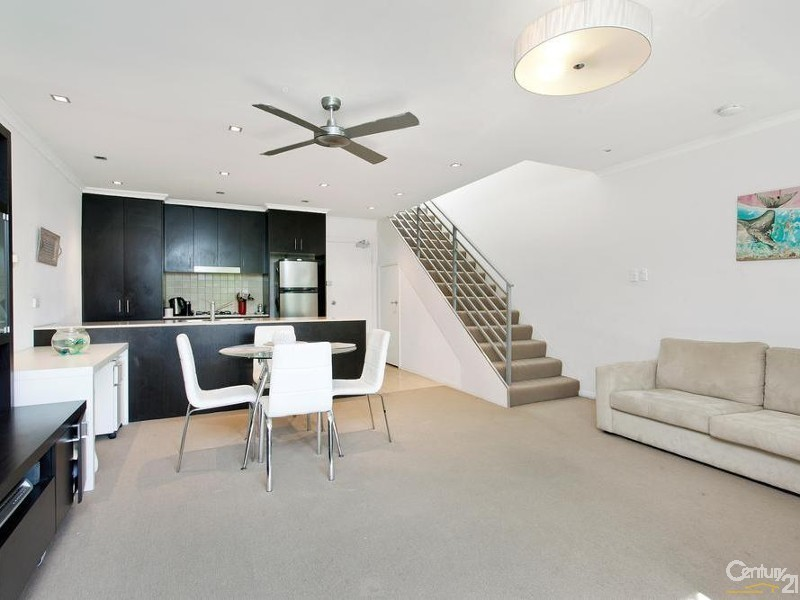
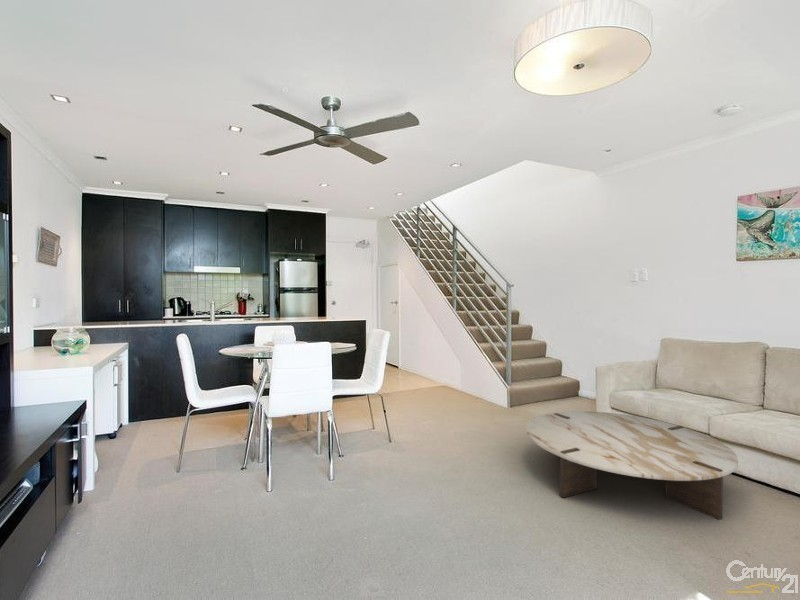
+ coffee table (620, 455)
